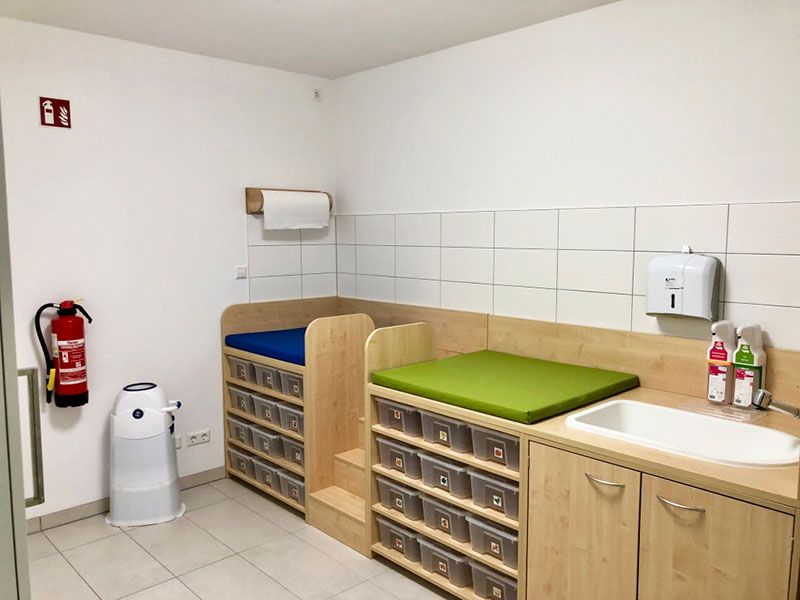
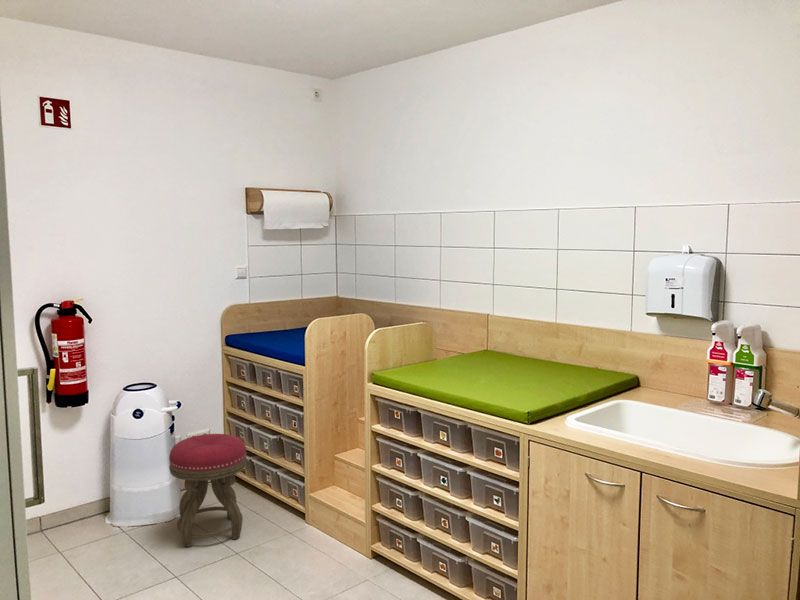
+ stool (207, 486)
